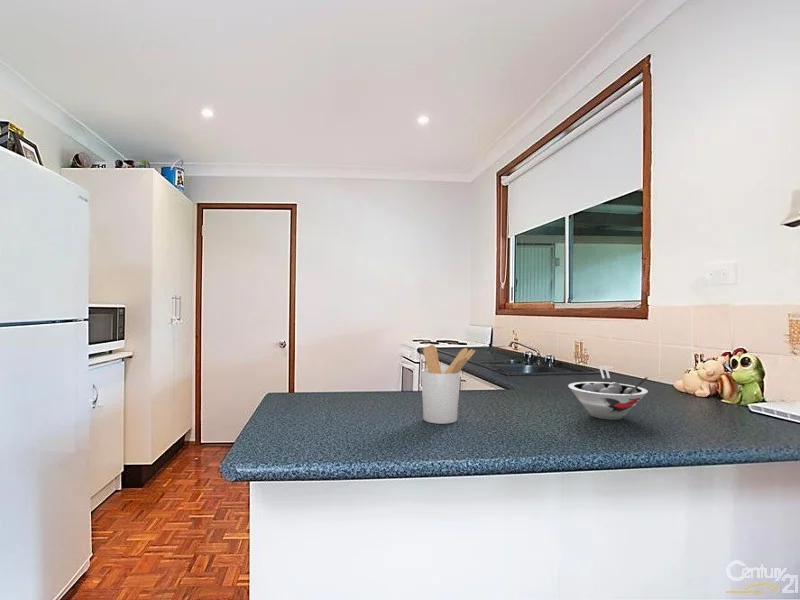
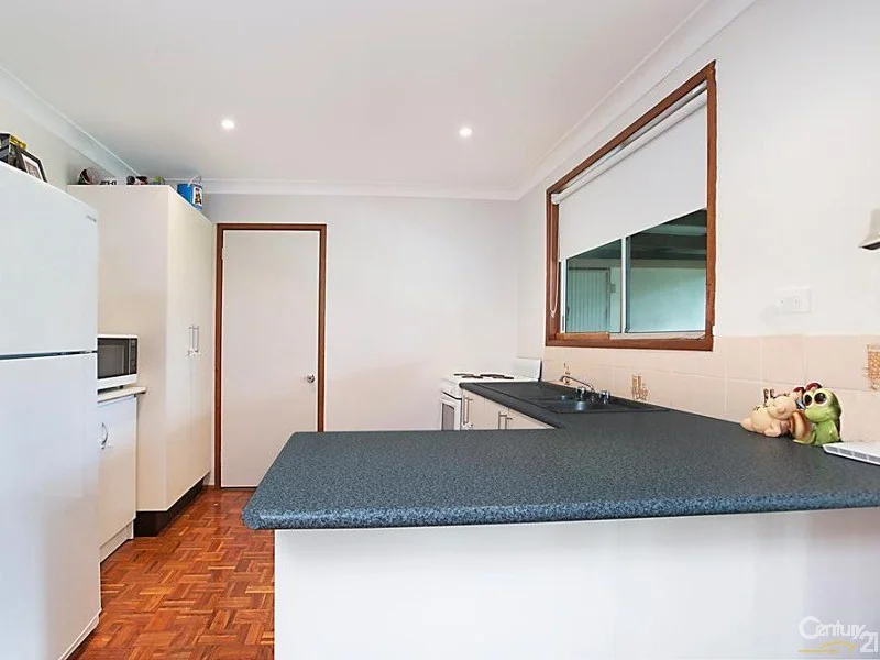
- bowl (611, 393)
- utensil holder (449, 382)
